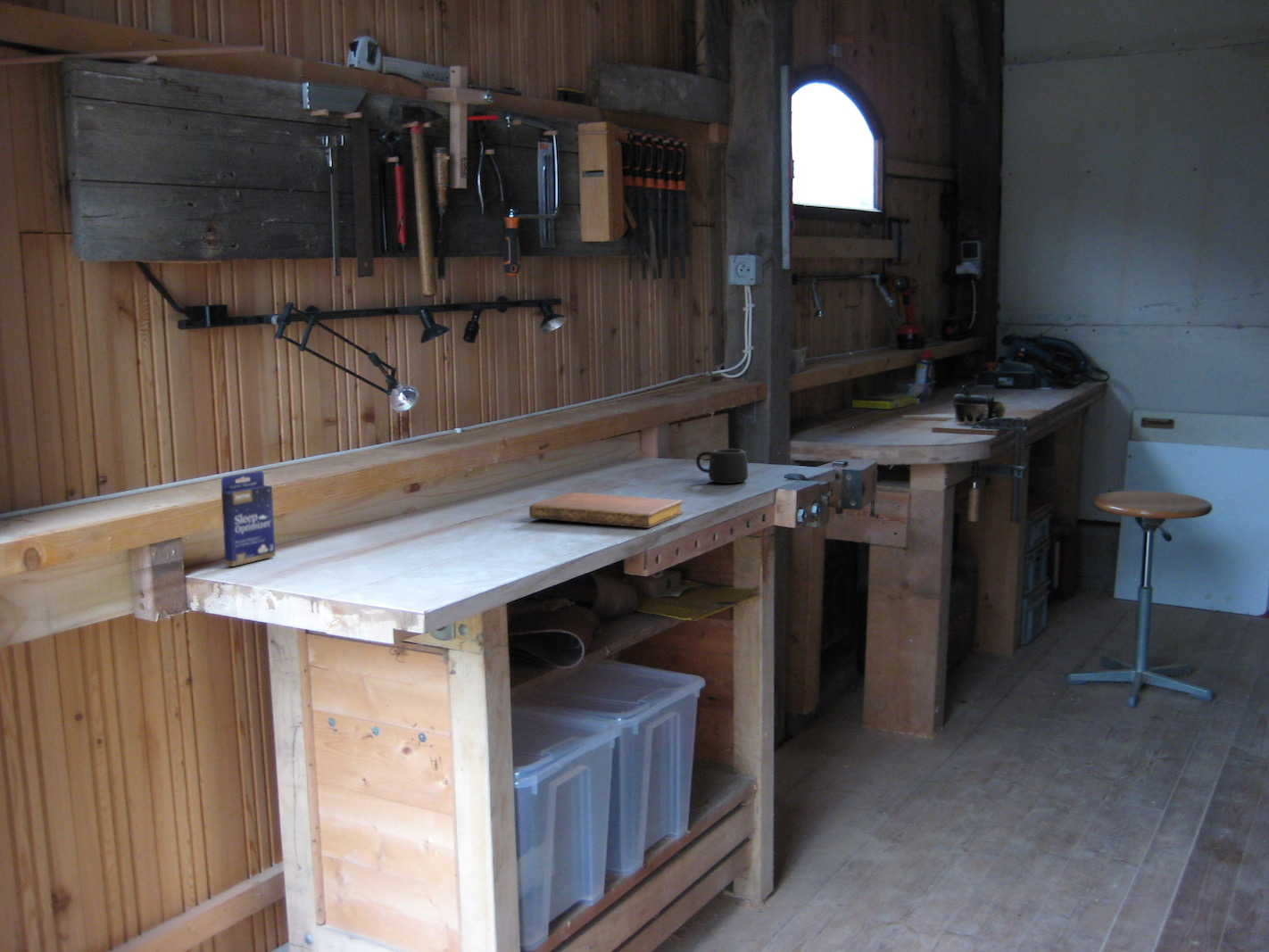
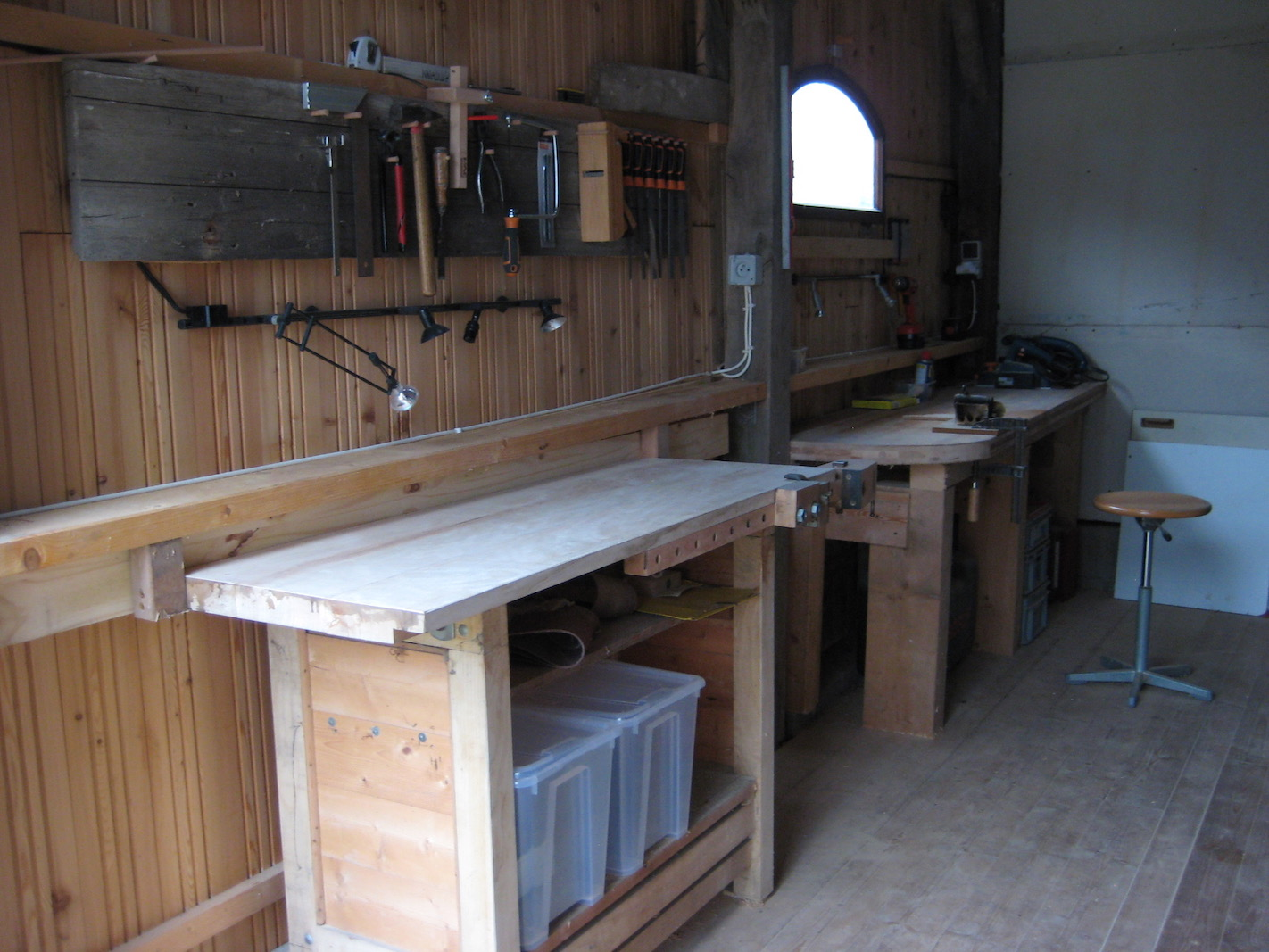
- small box (248, 517)
- mug (721, 465)
- notebook (607, 509)
